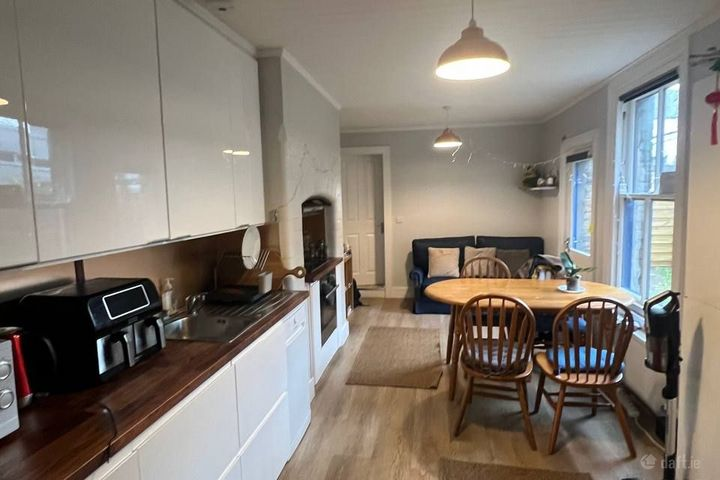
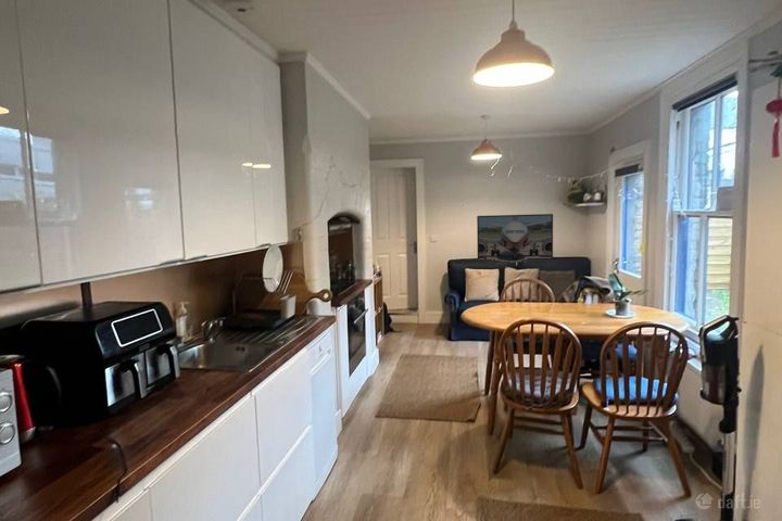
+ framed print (514, 239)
